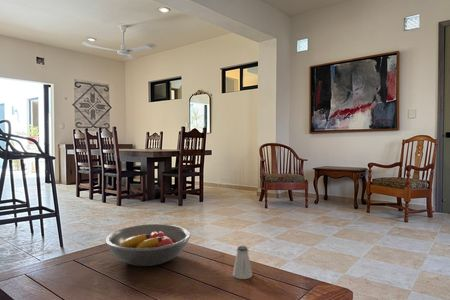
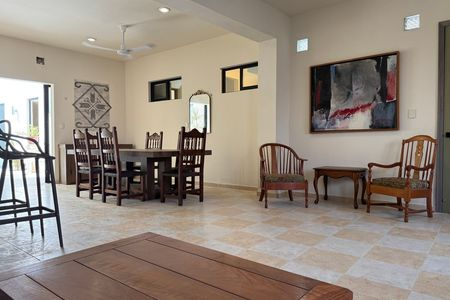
- fruit bowl (149, 243)
- saltshaker (242, 261)
